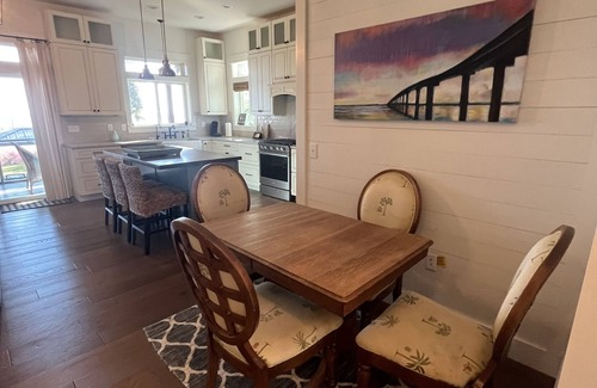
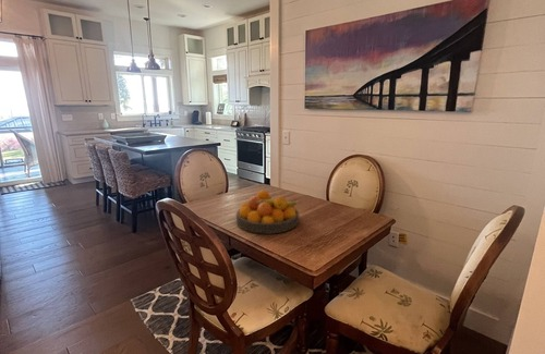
+ fruit bowl (267, 208)
